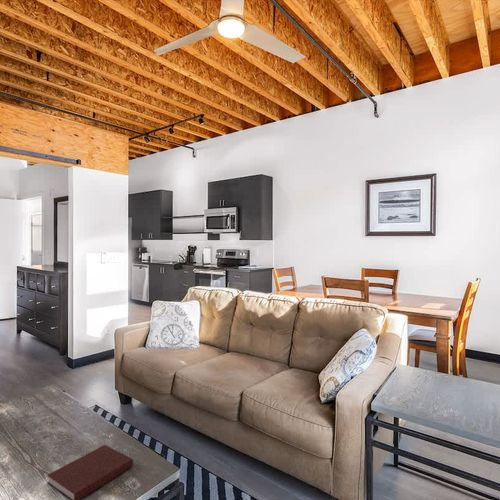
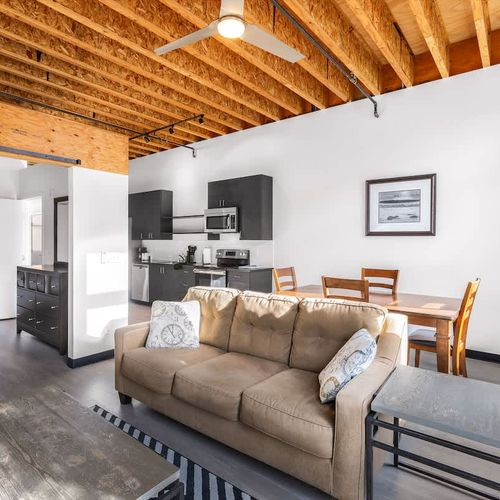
- notebook (91, 470)
